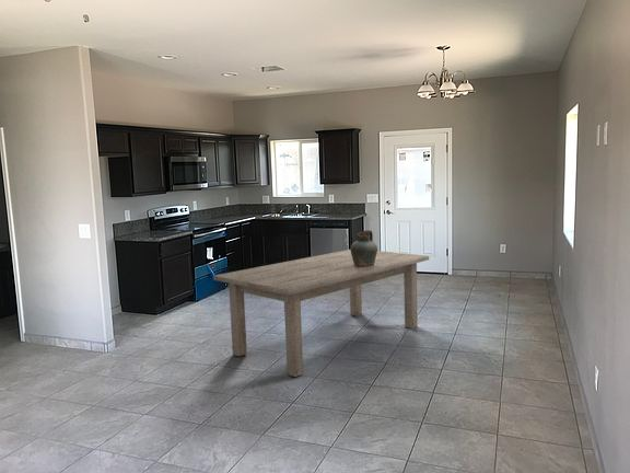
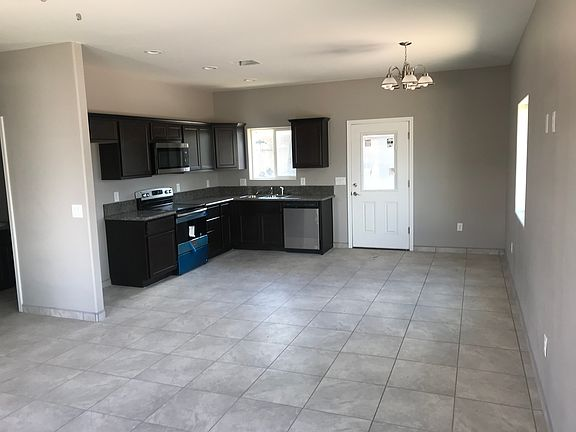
- dining table (326, 293)
- ceramic jug (363, 247)
